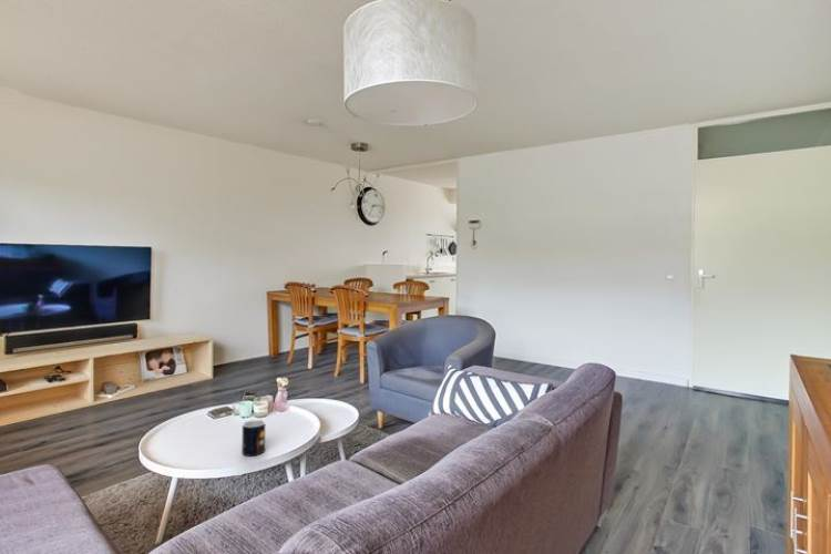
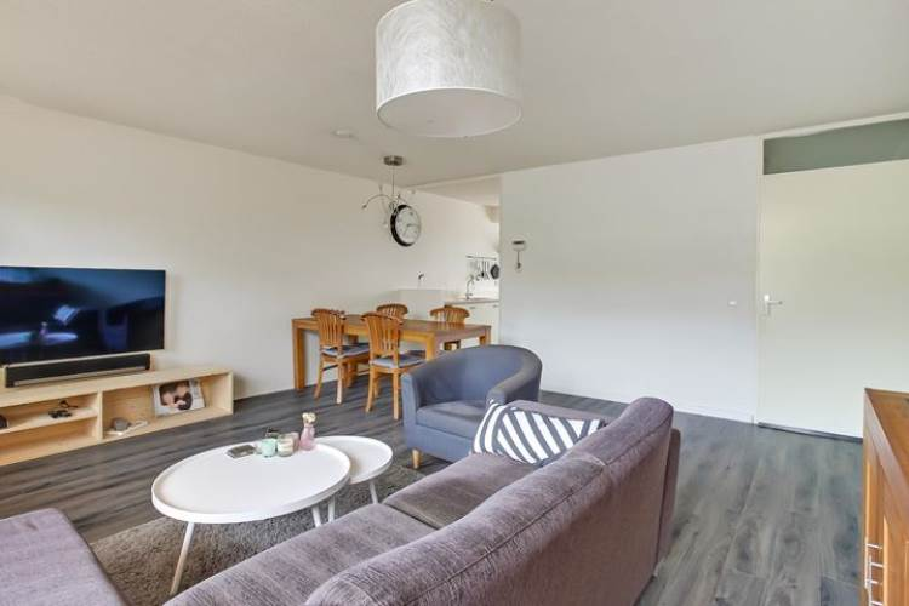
- mug (254, 438)
